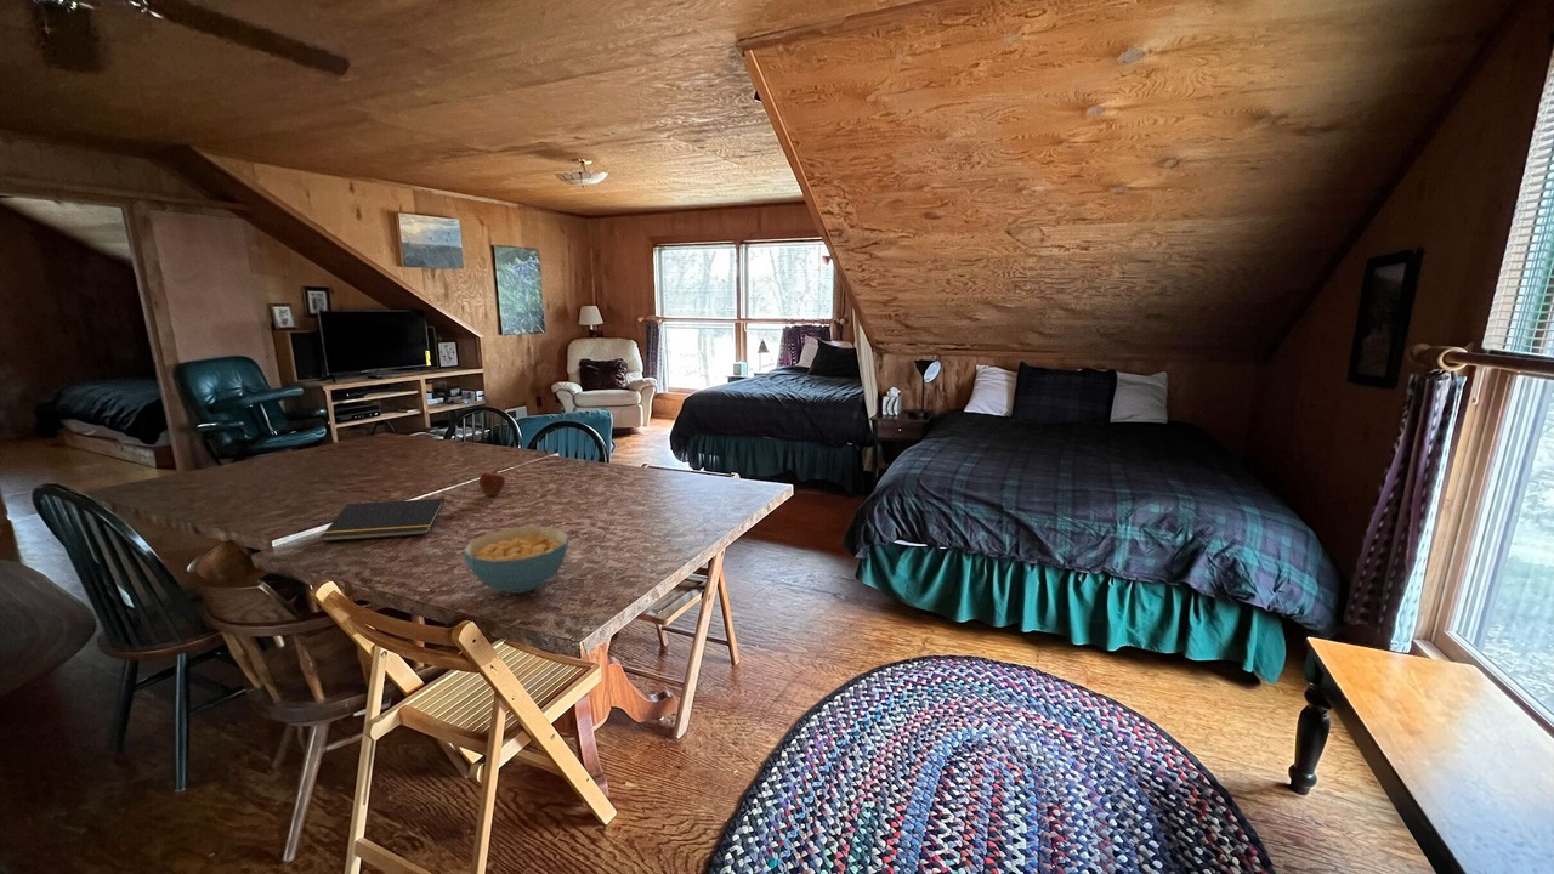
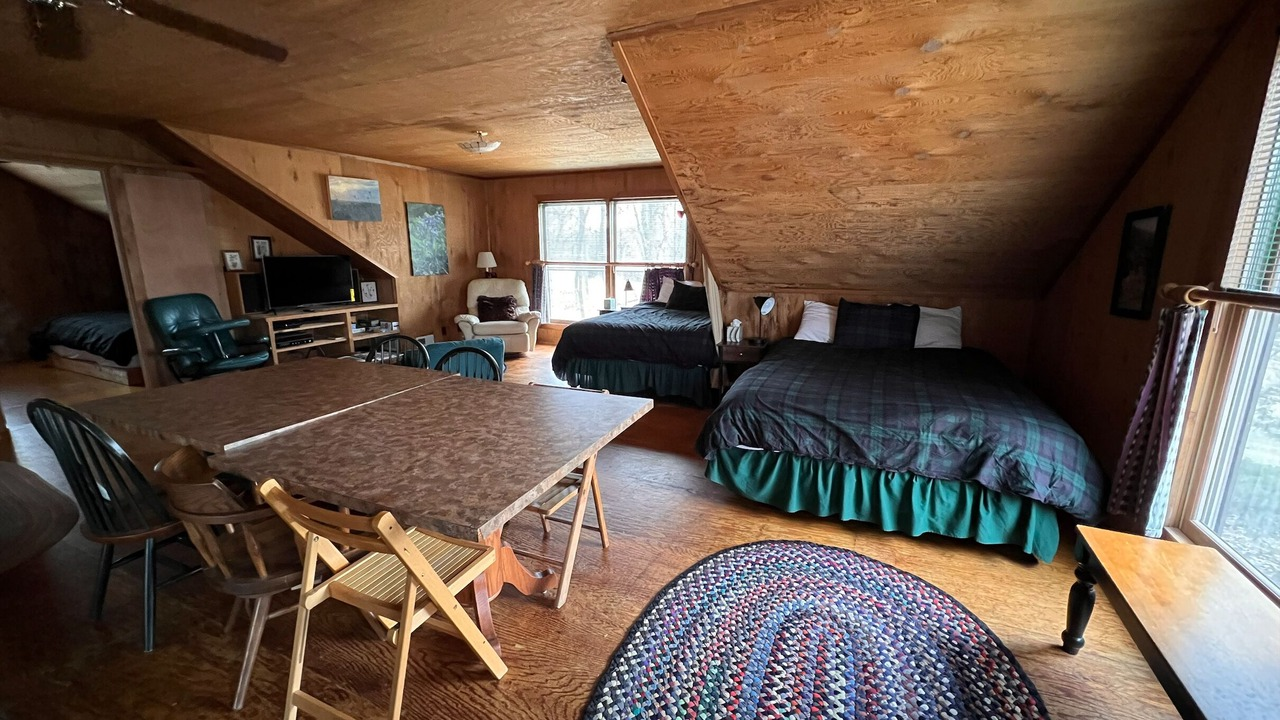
- cereal bowl (520, 564)
- notepad (386, 518)
- fruit (492, 481)
